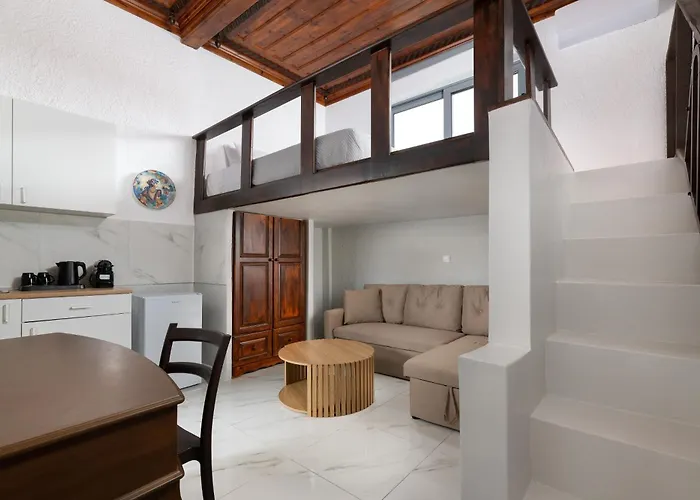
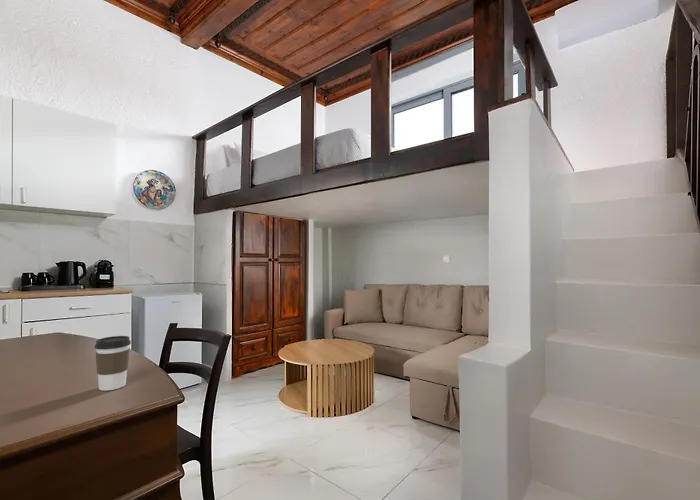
+ coffee cup (112, 362)
